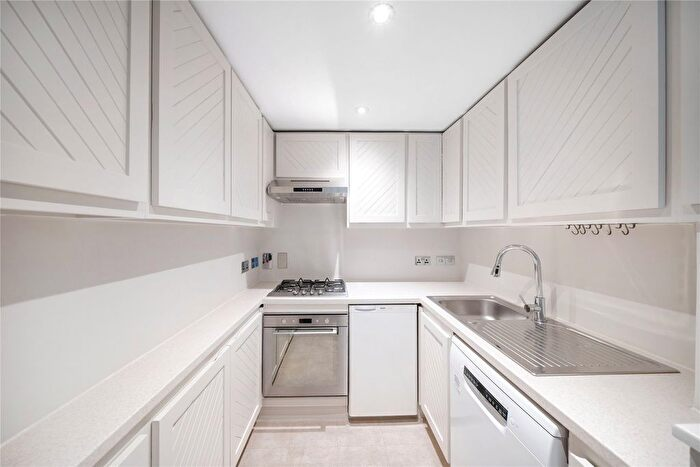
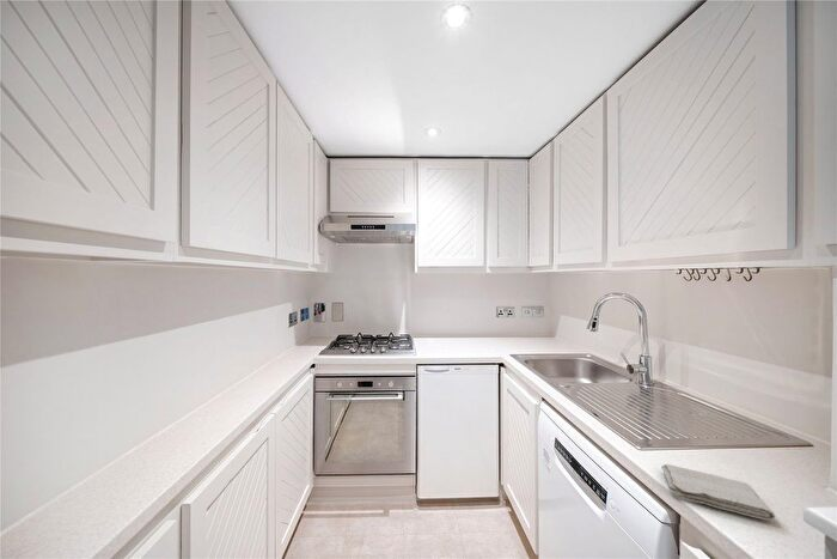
+ washcloth (710, 487)
